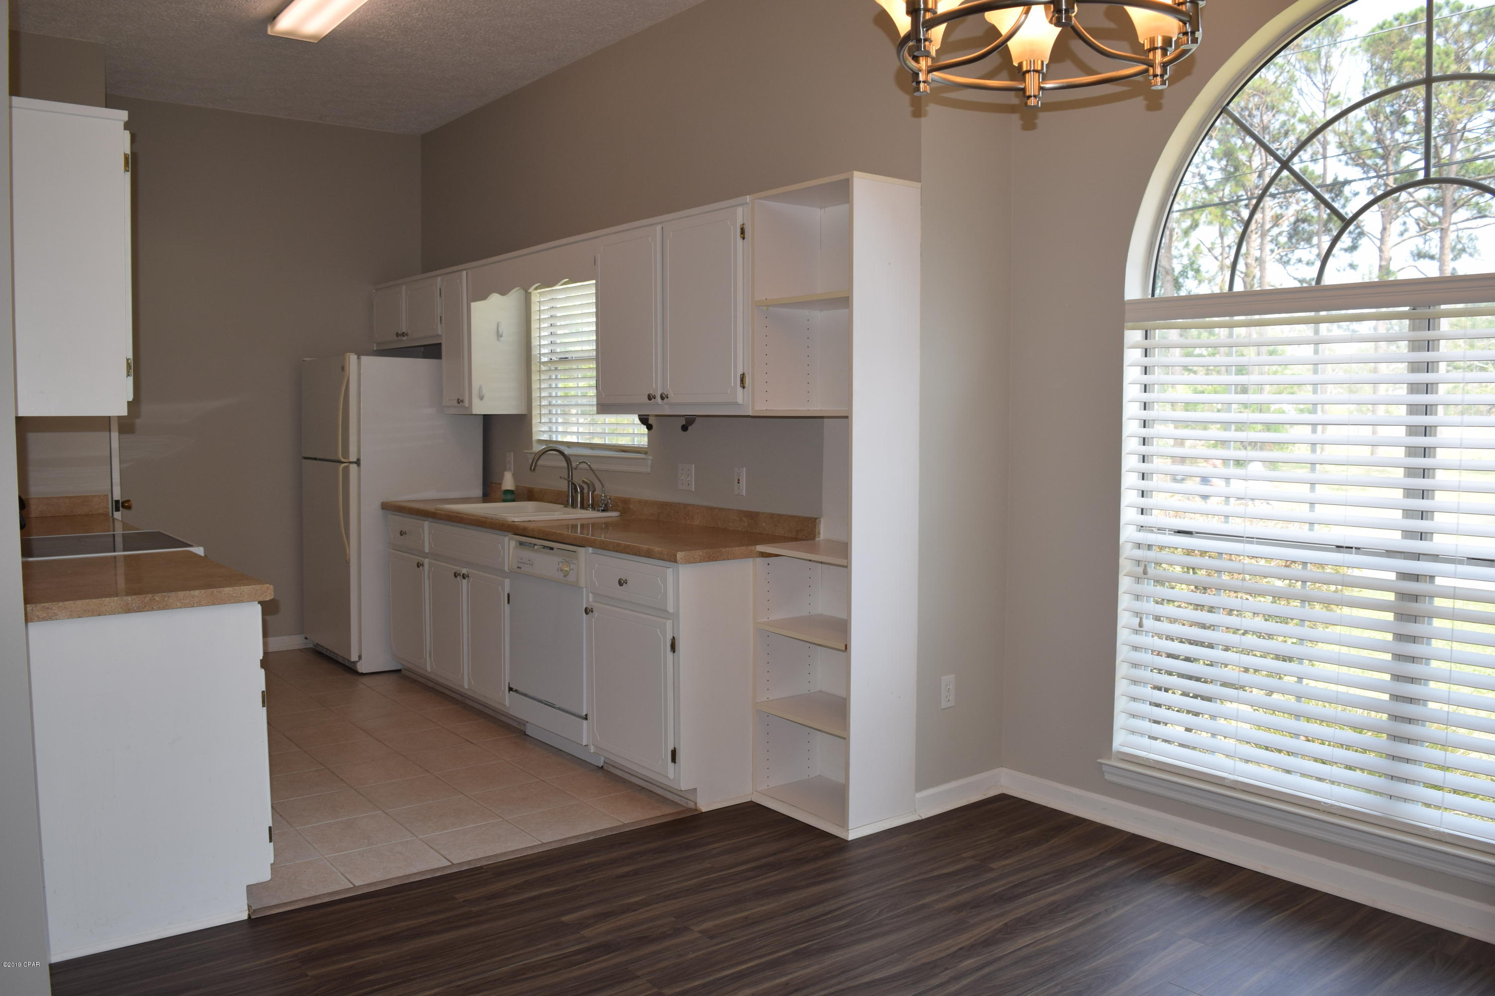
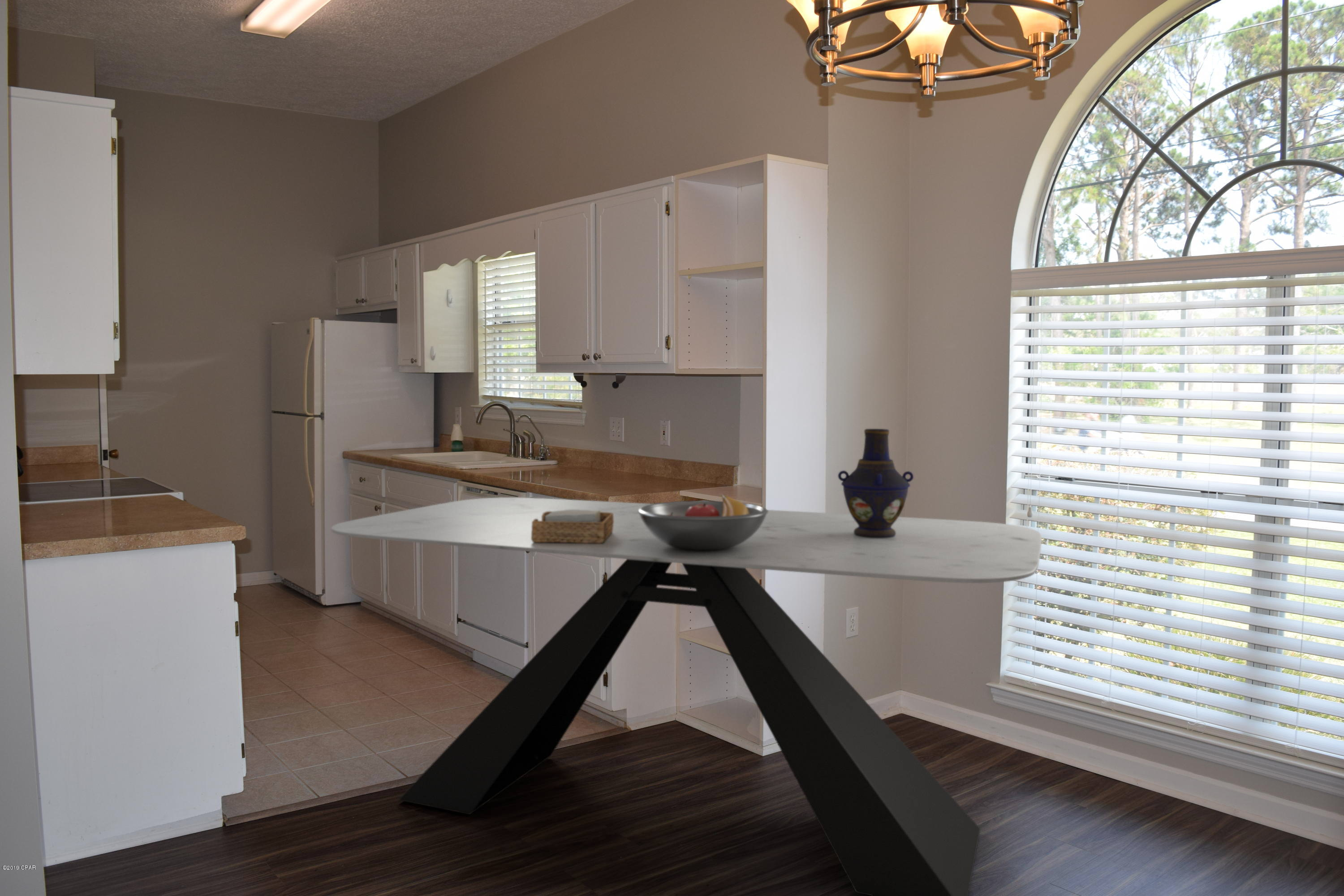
+ dining table (726, 646)
+ fruit bowl (702, 522)
+ vase (875, 481)
+ napkin holder (574, 523)
